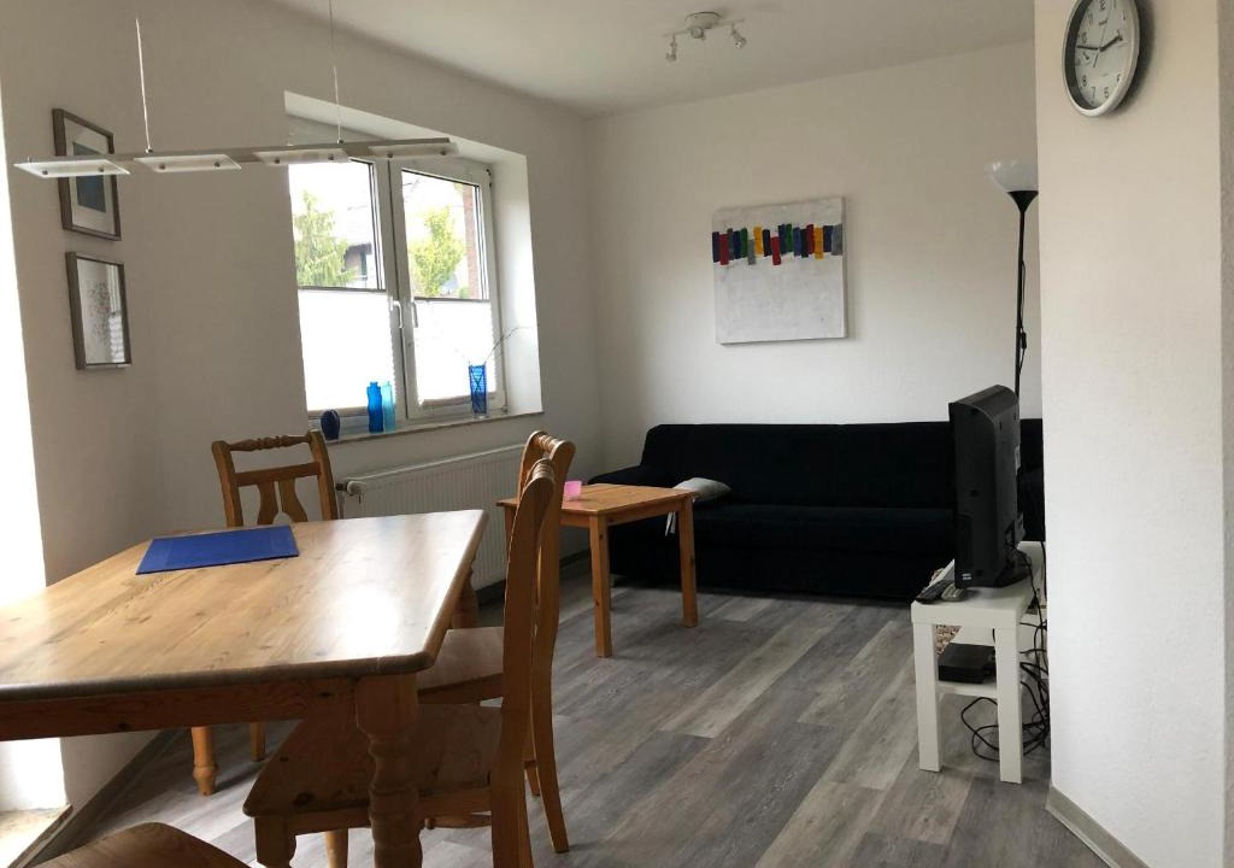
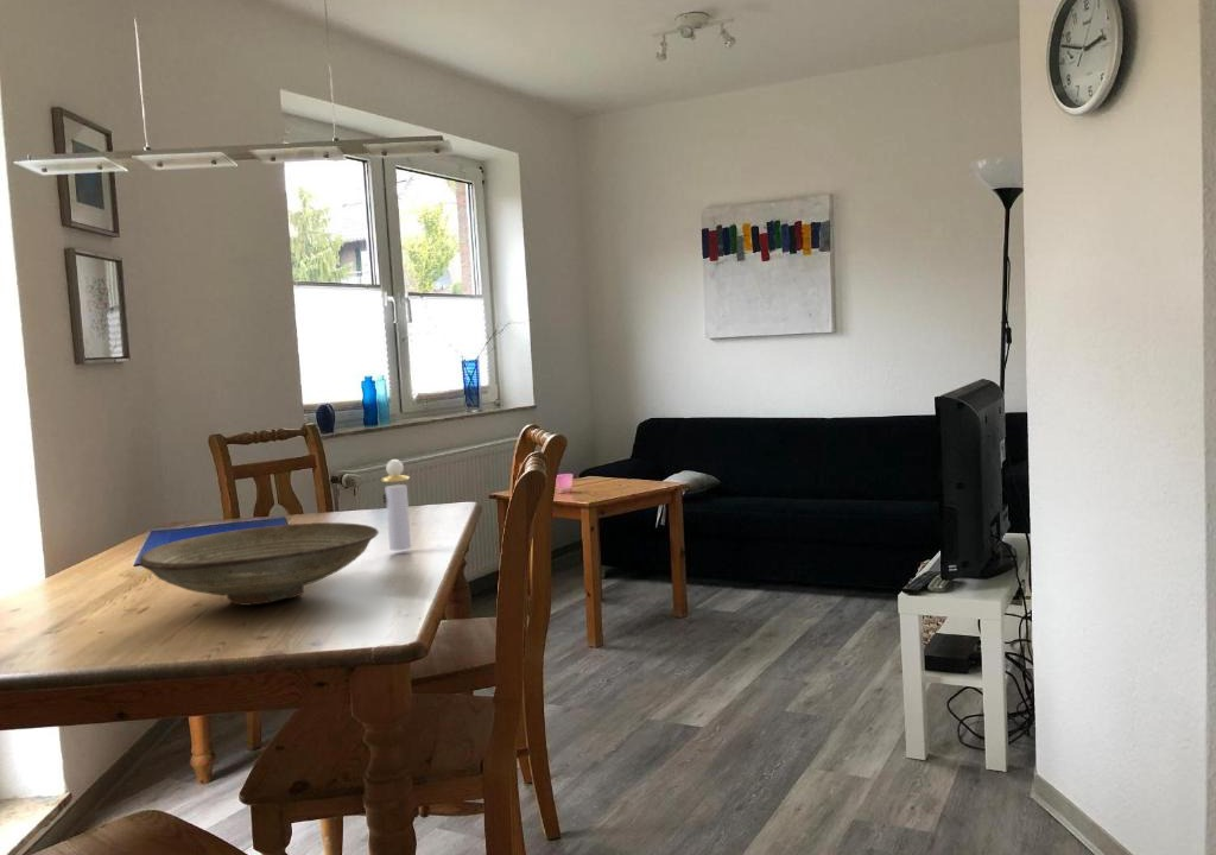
+ decorative bowl (265, 568)
+ perfume bottle (397, 505)
